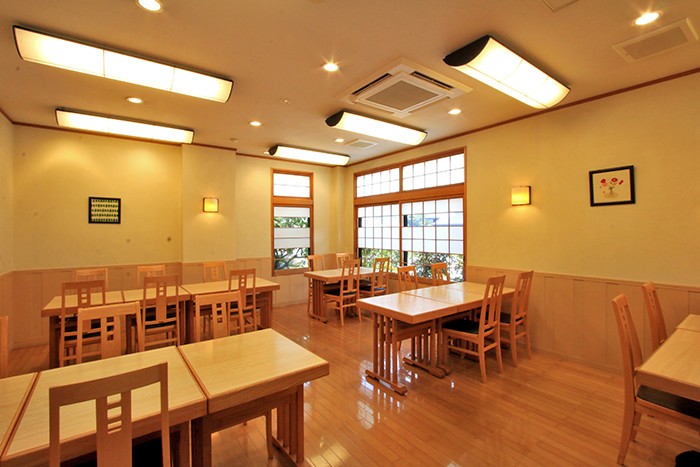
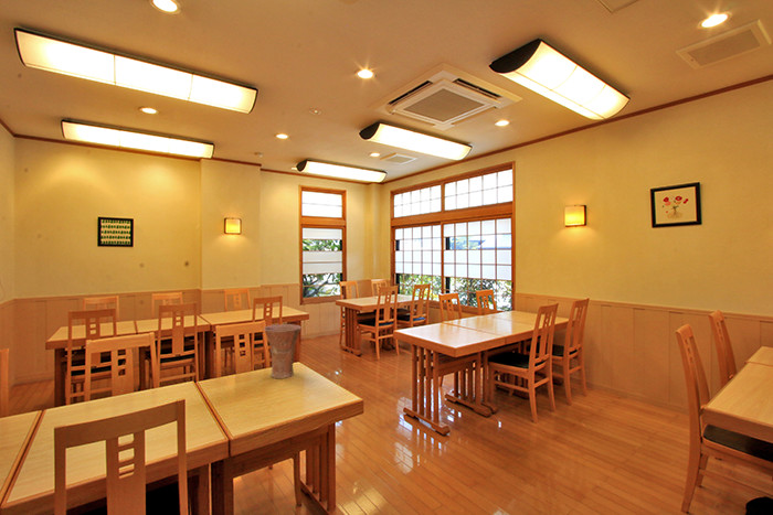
+ vase (283, 350)
